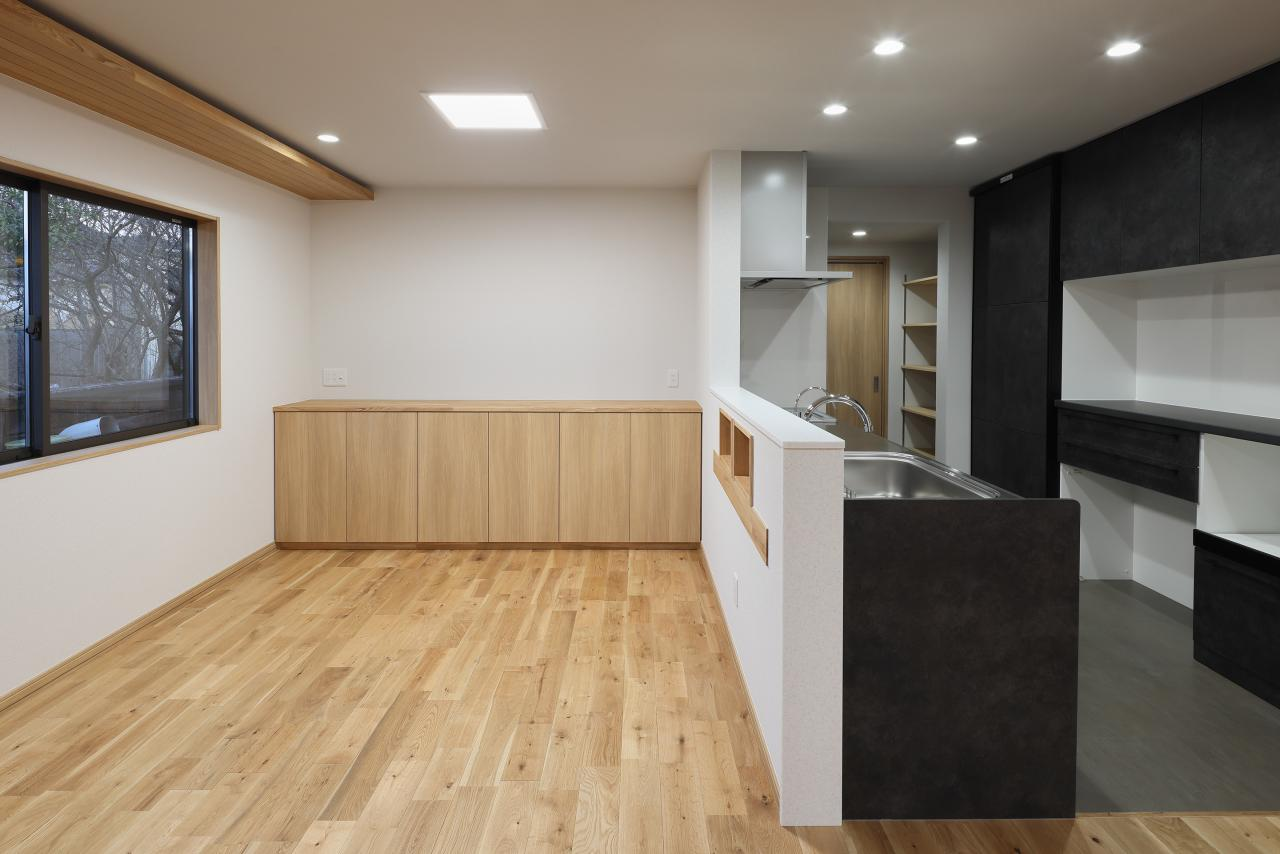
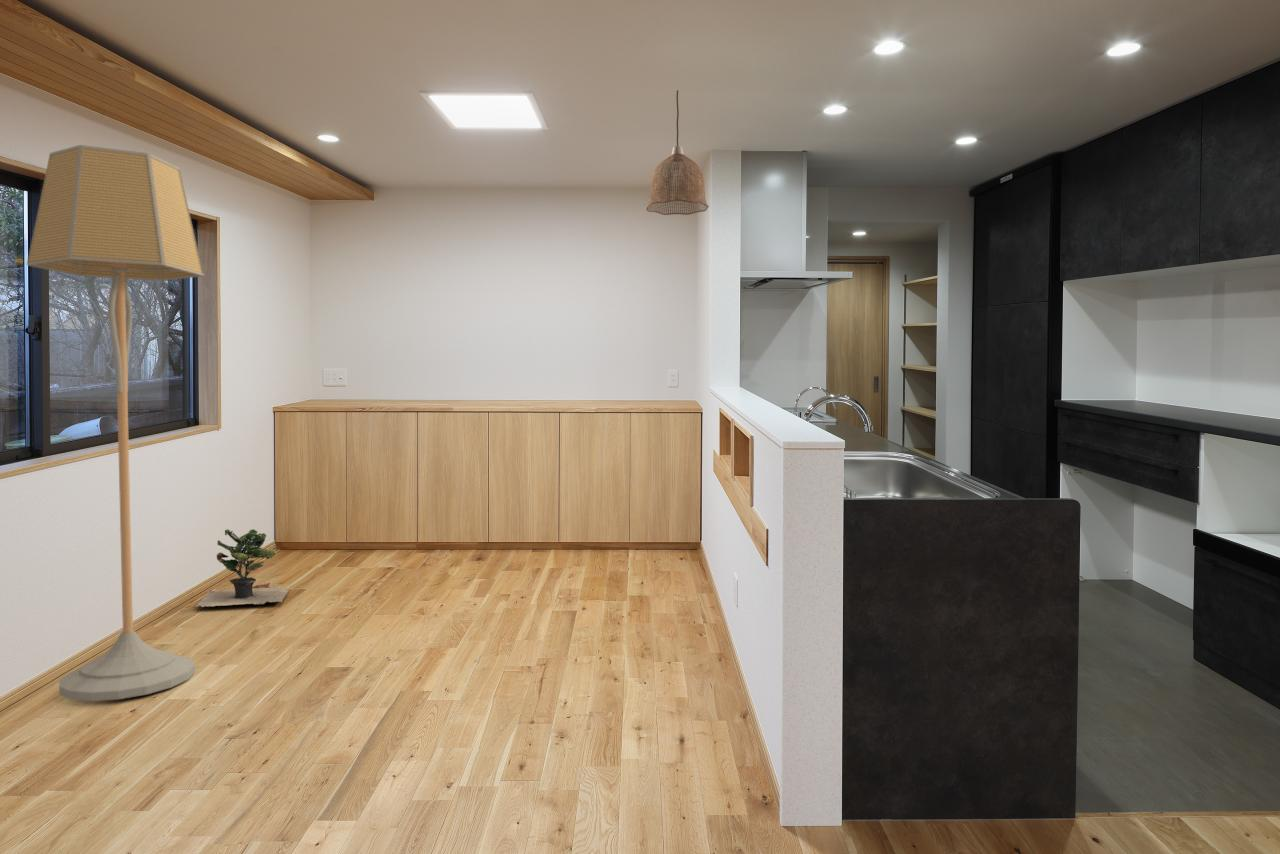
+ floor lamp (122, 422)
+ potted plant (245, 563)
+ pendant lamp (677, 149)
